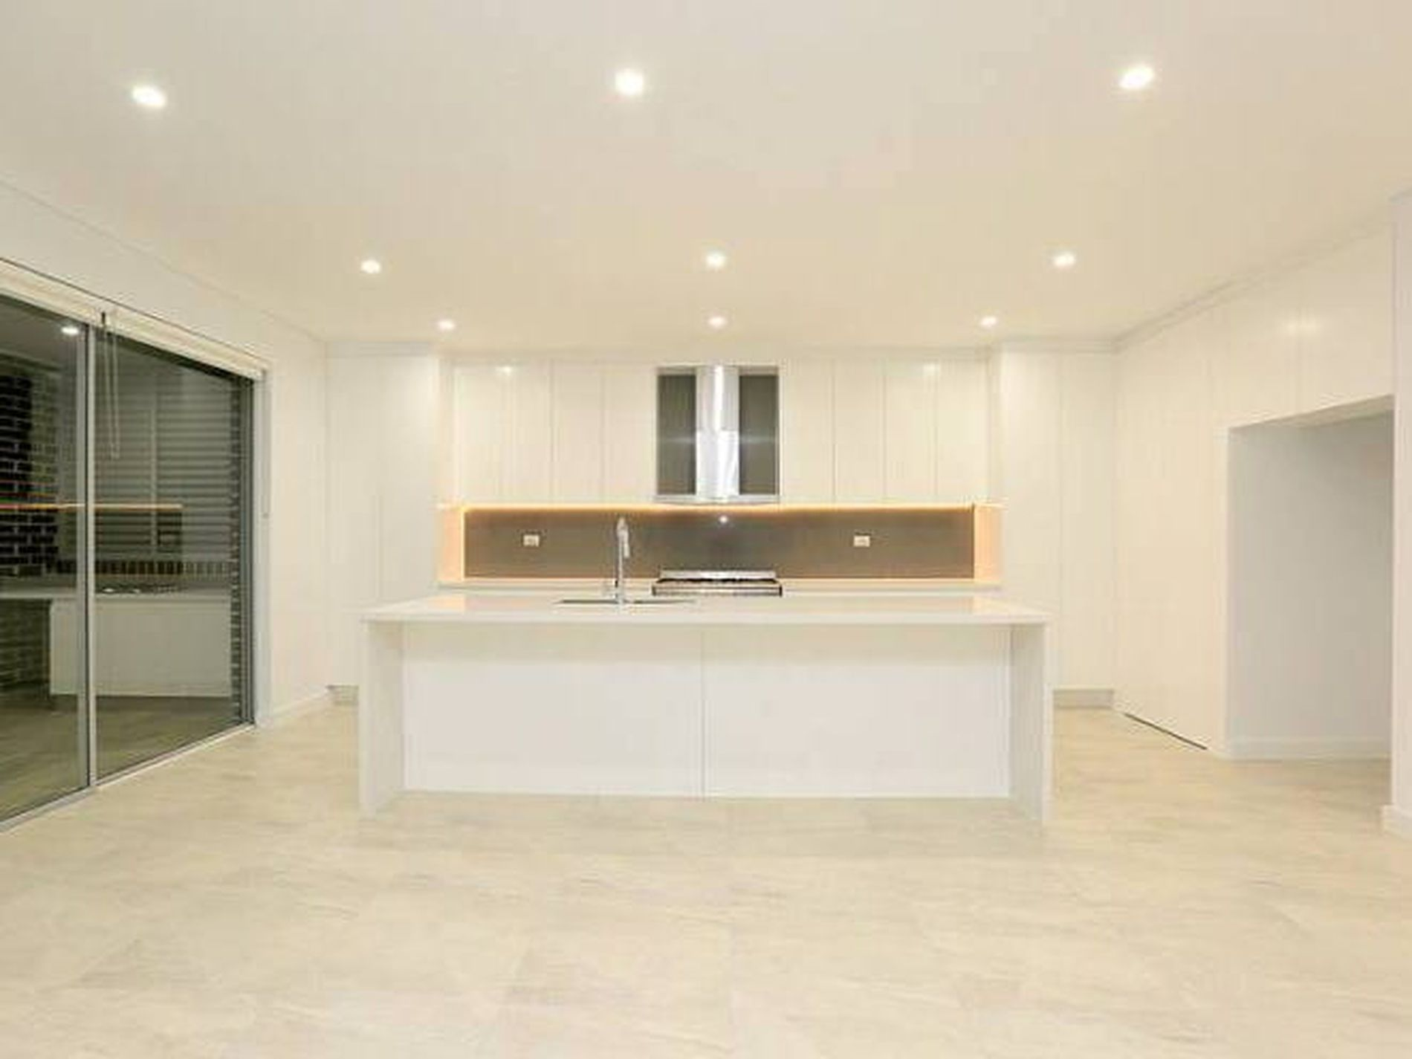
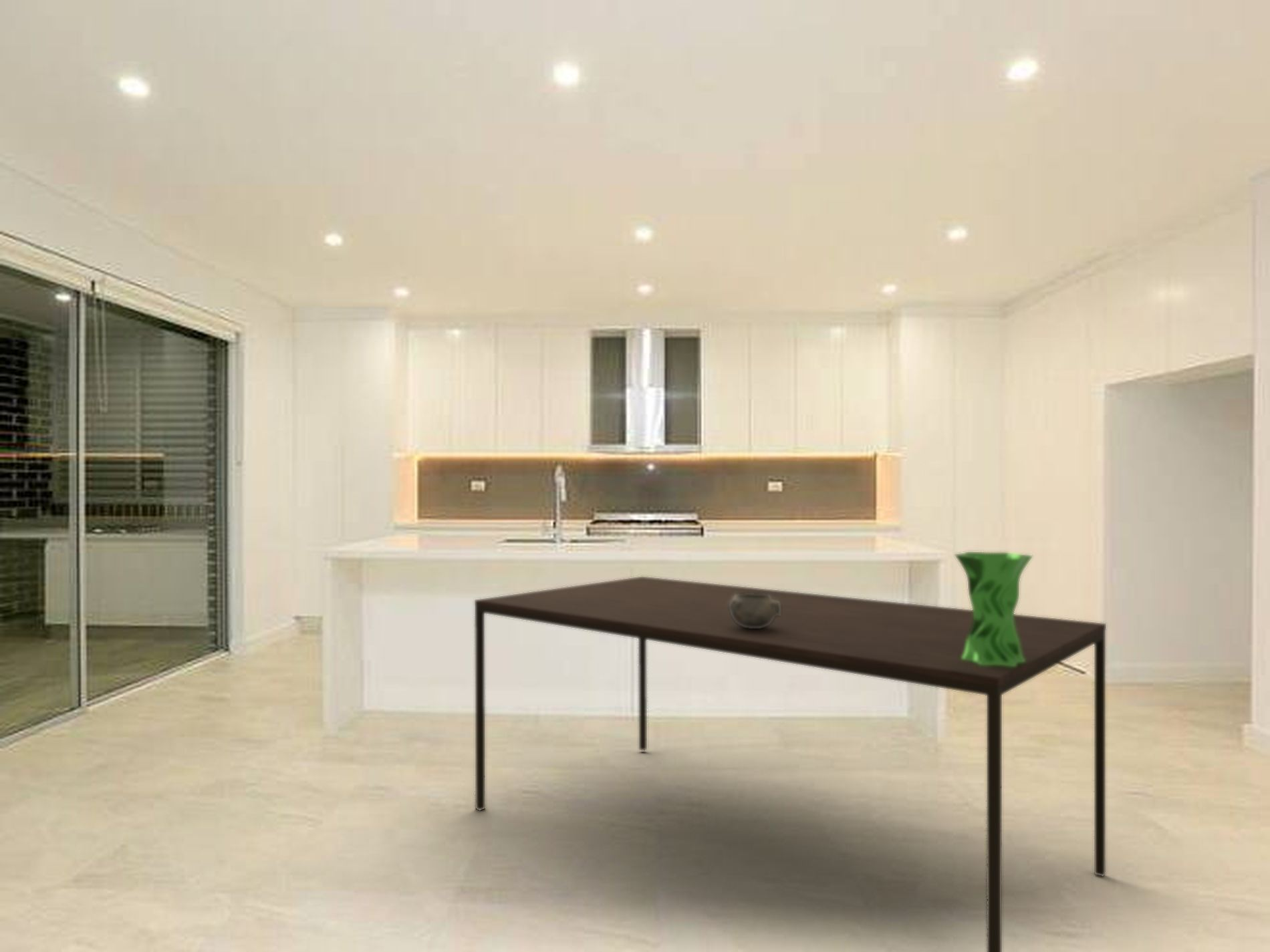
+ dining table (773, 660)
+ decorative bowl (755, 610)
+ vase (993, 607)
